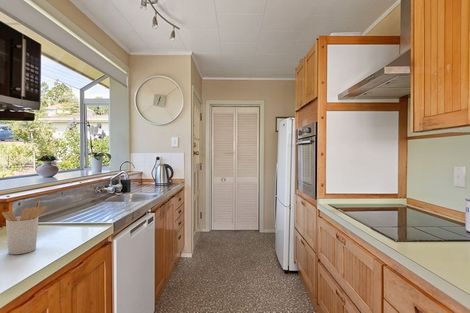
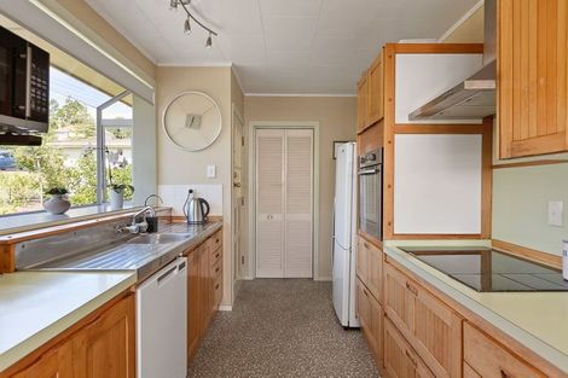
- utensil holder (26, 227)
